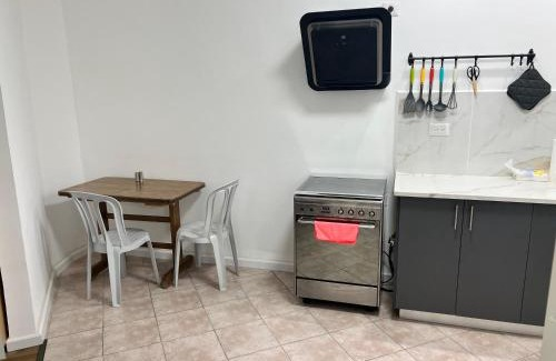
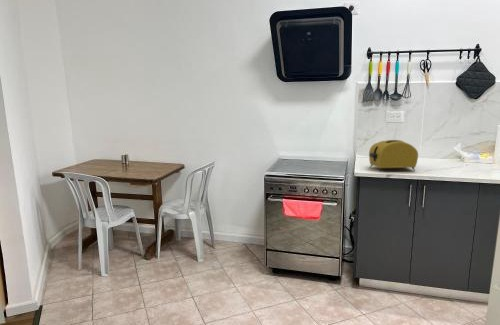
+ toaster (392, 154)
